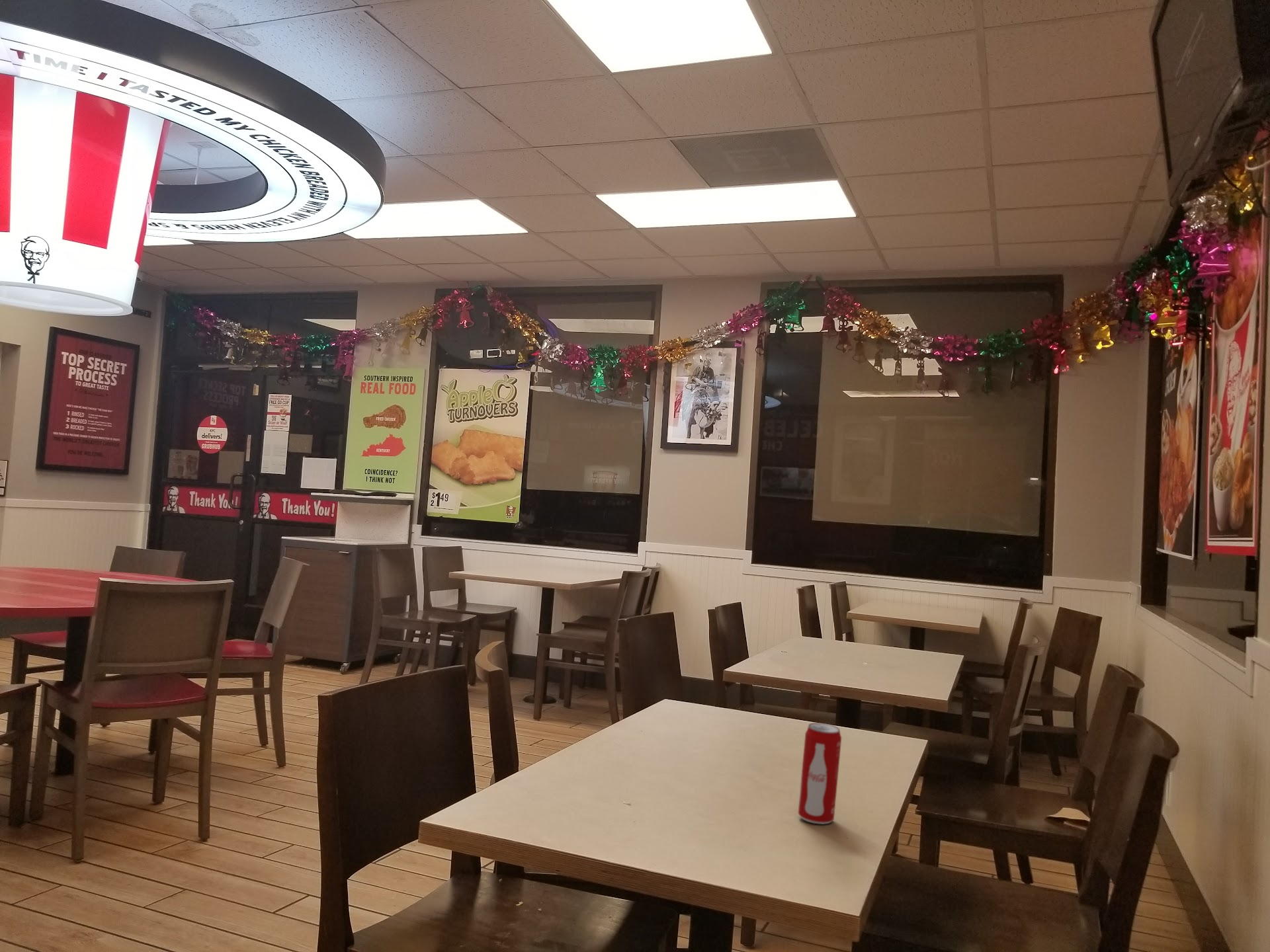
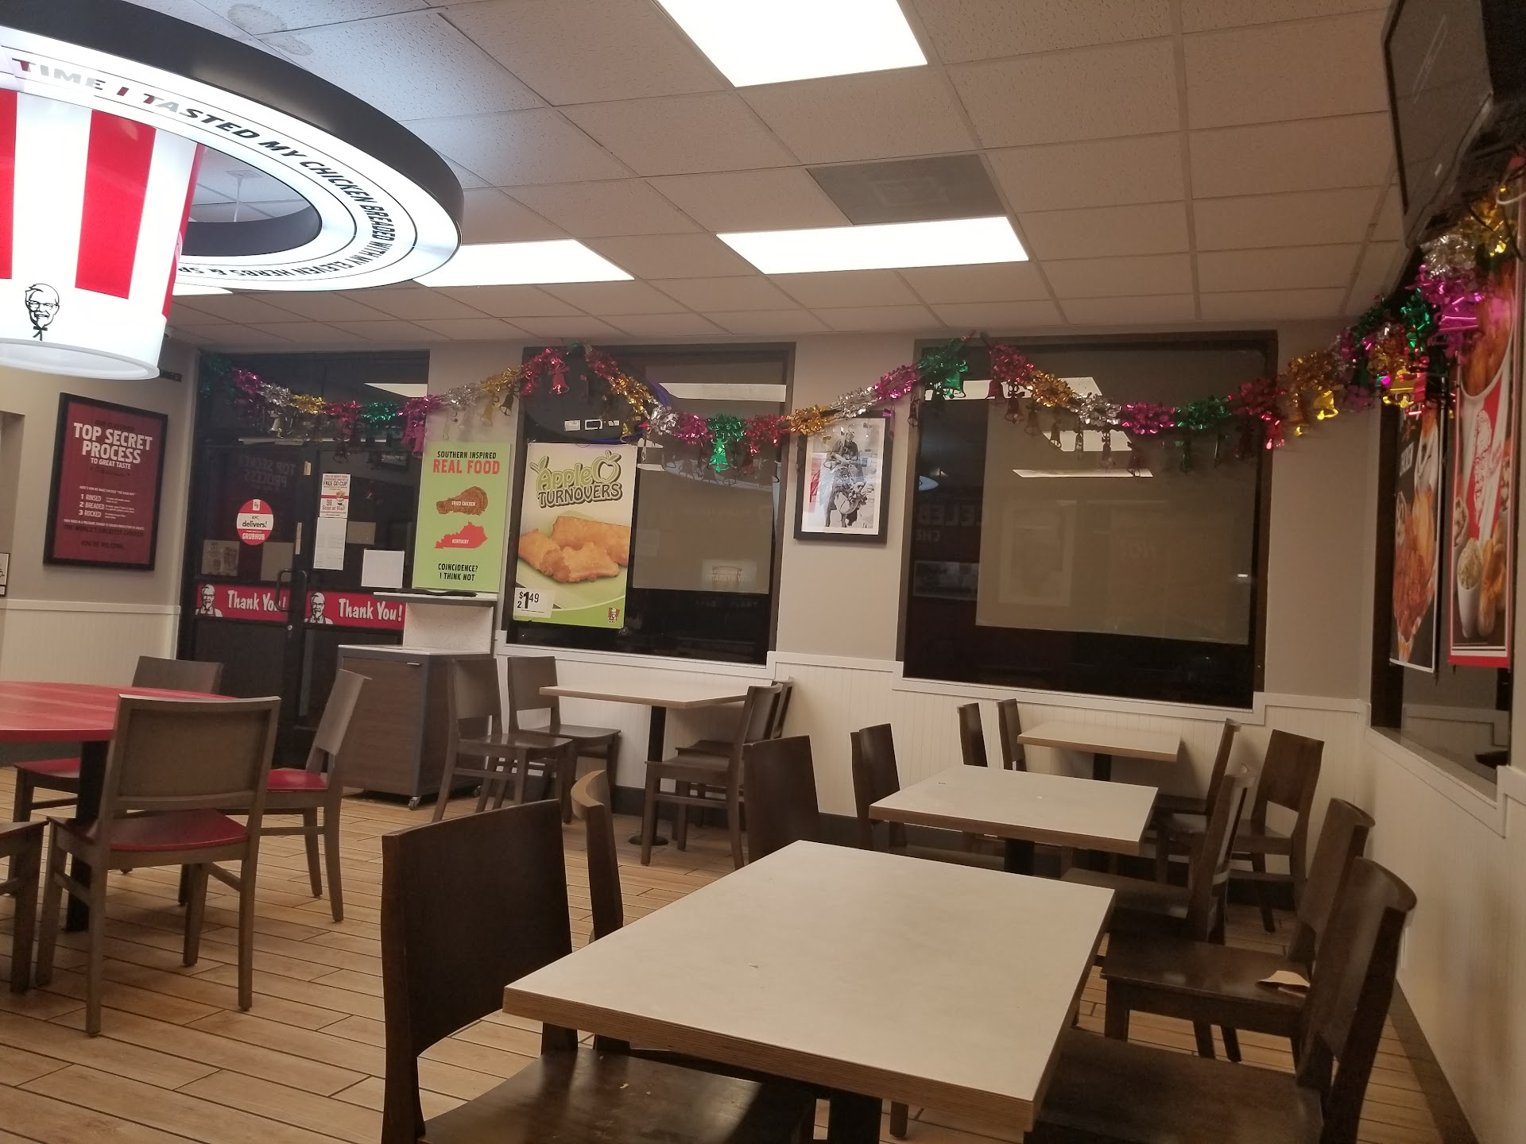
- beverage can (820, 772)
